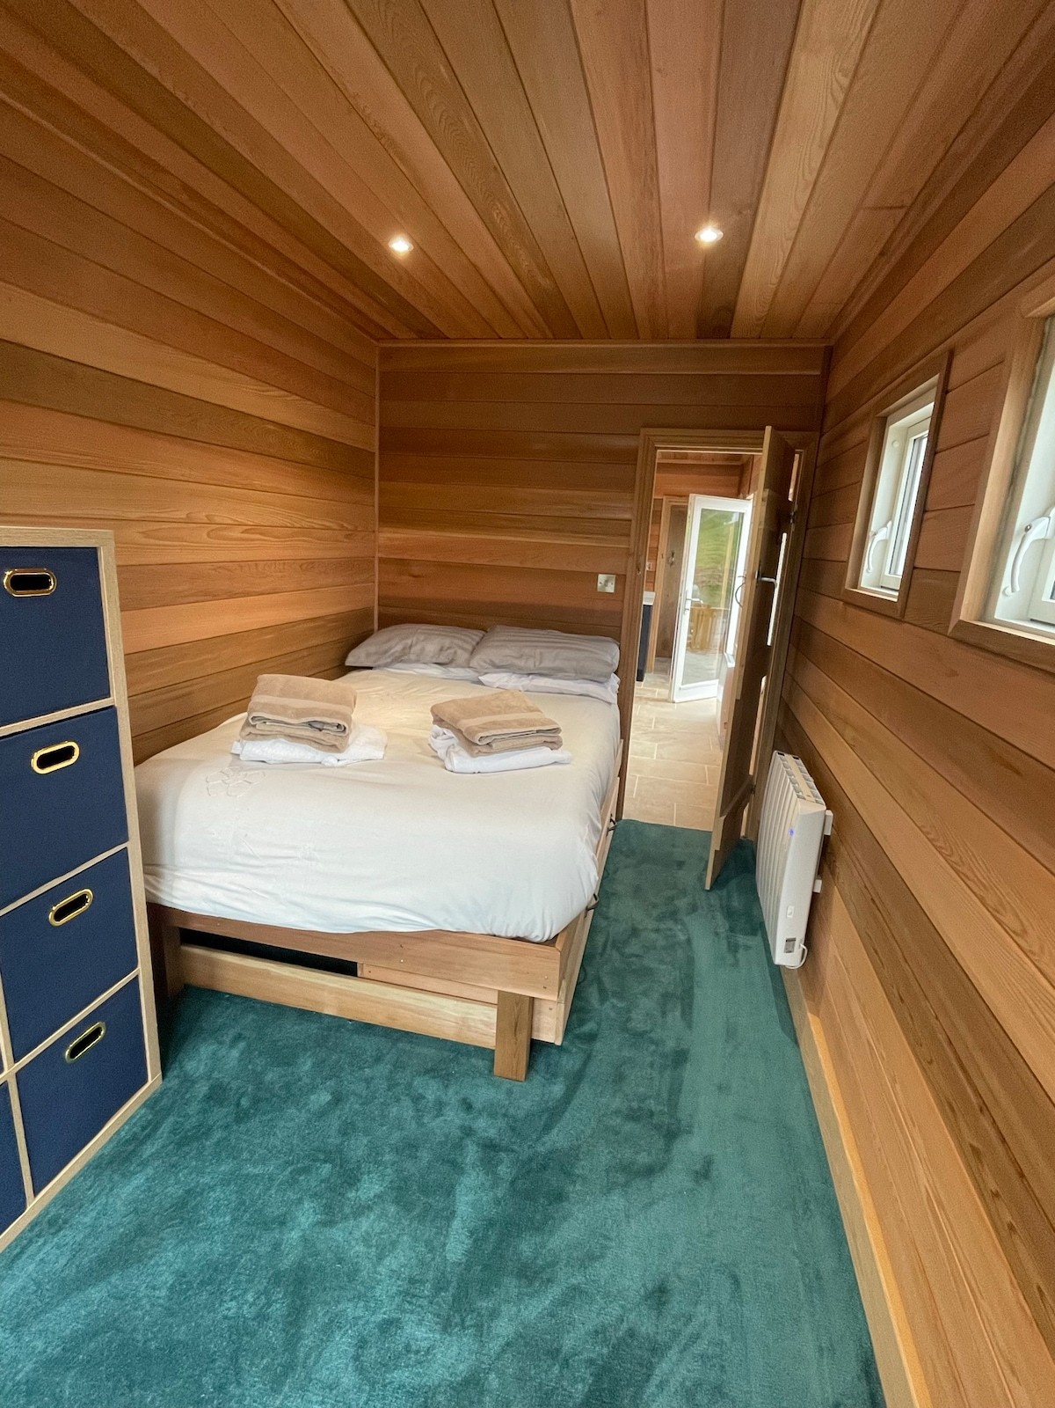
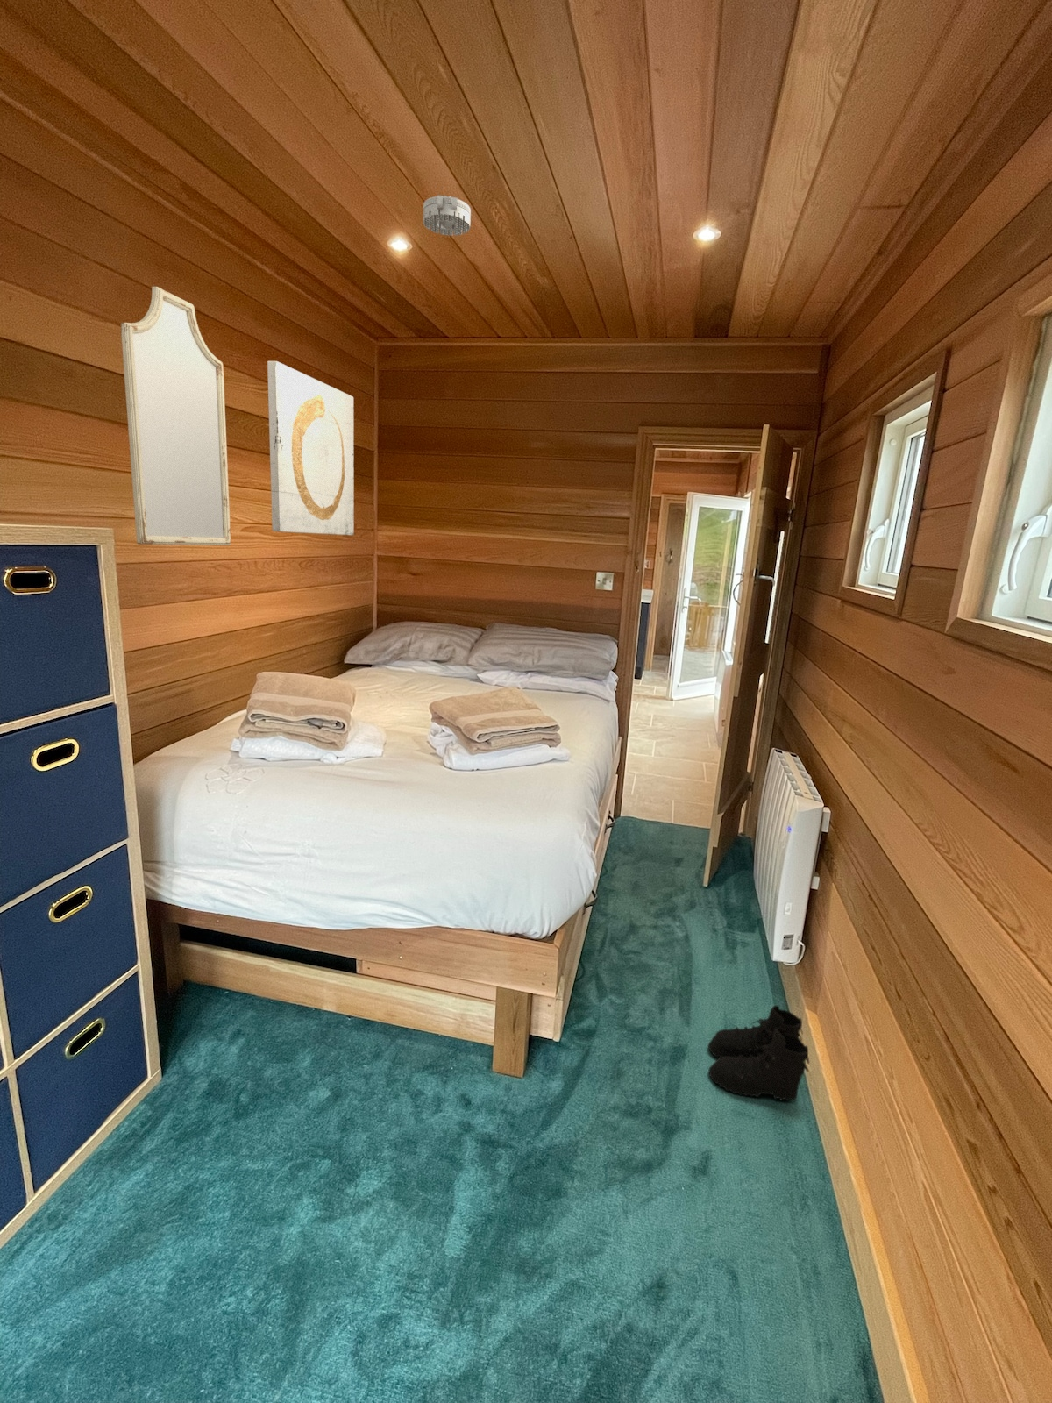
+ smoke detector (446, 214)
+ boots (757, 1044)
+ home mirror (181, 425)
+ wall art (315, 458)
